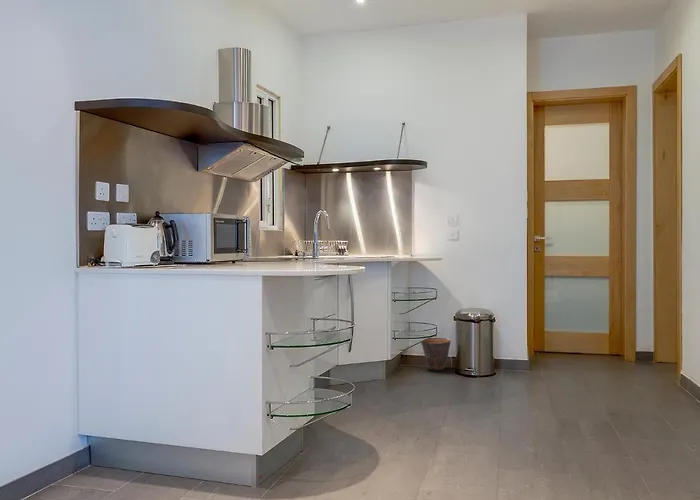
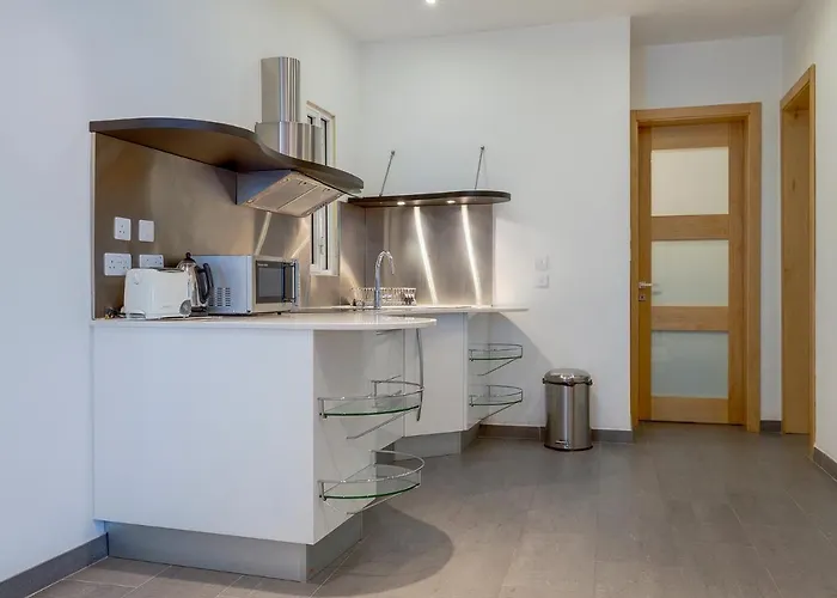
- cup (435, 354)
